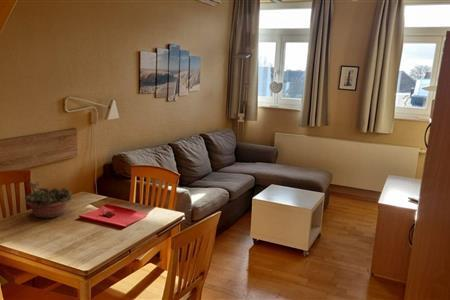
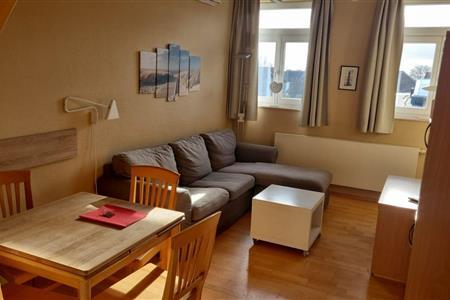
- succulent planter (49, 197)
